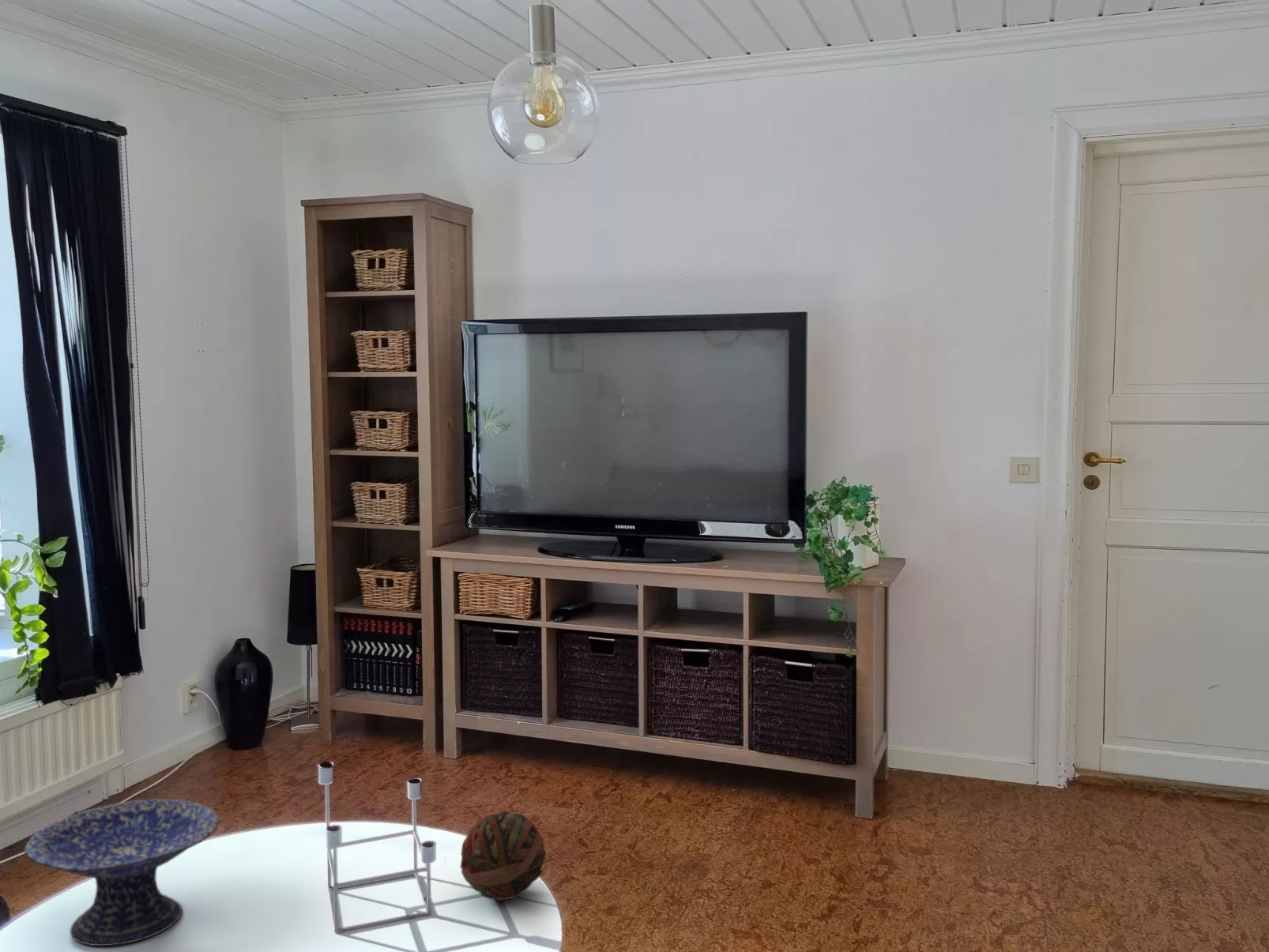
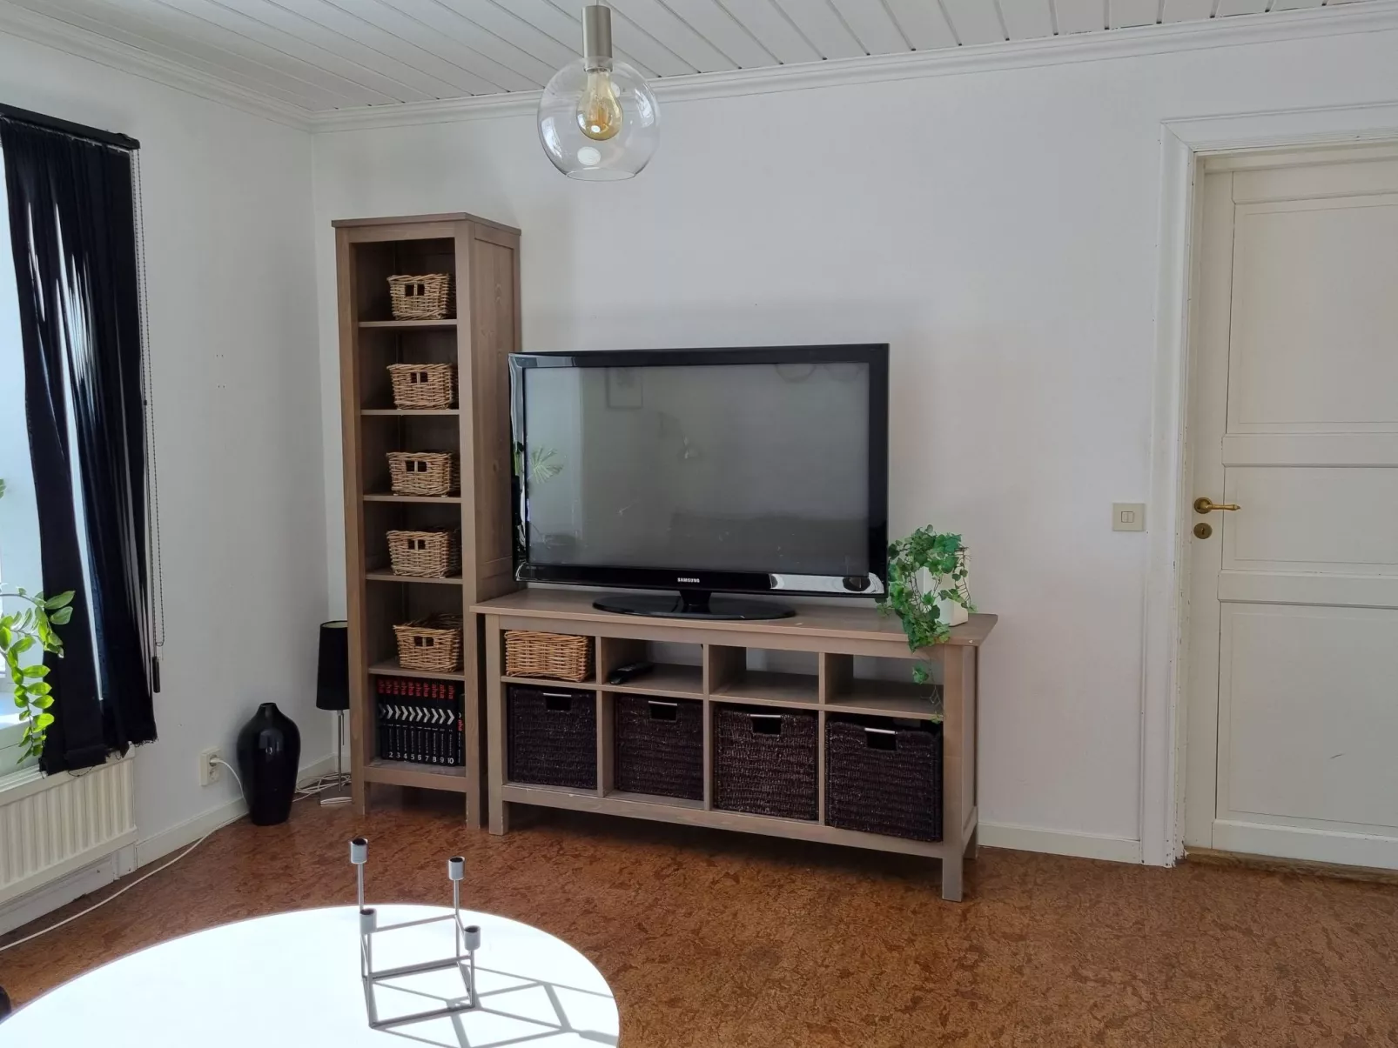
- decorative bowl (126, 875)
- decorative ball (503, 855)
